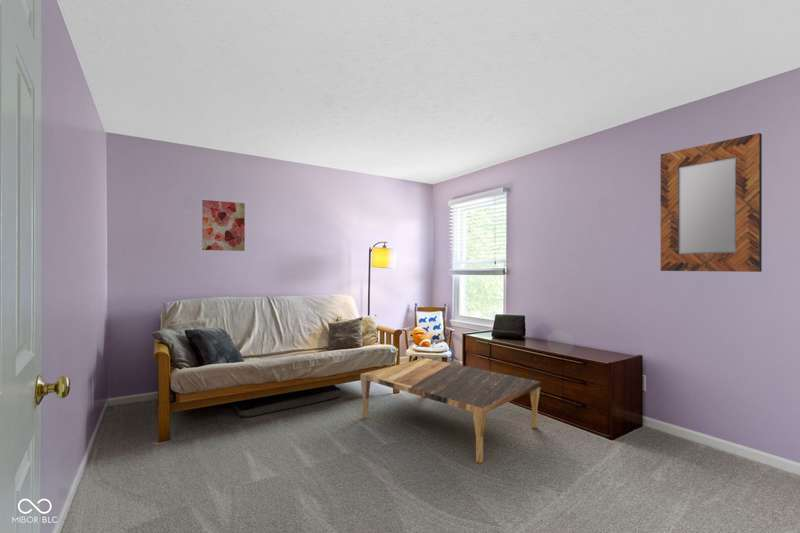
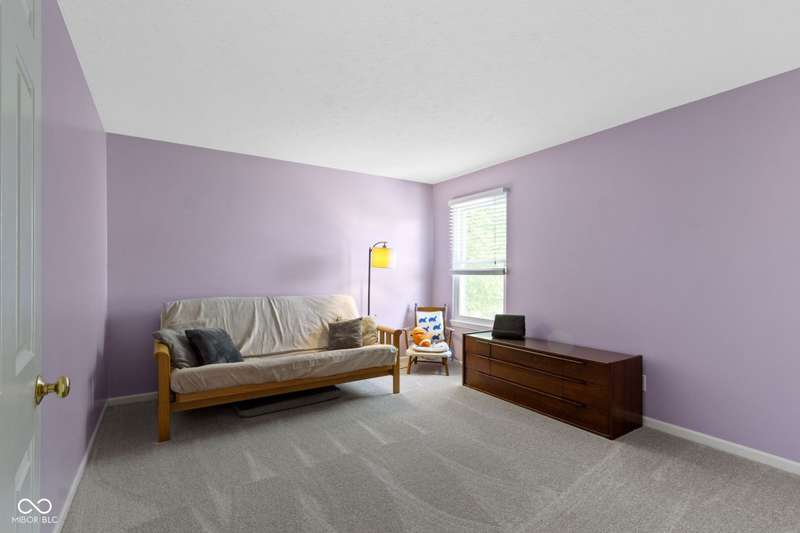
- coffee table (447, 399)
- home mirror (706, 208)
- wall art (223, 226)
